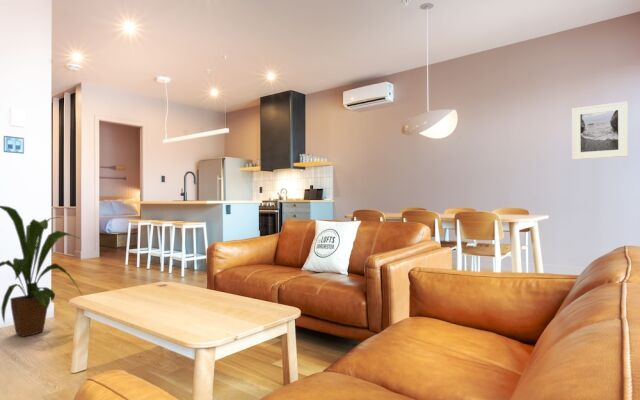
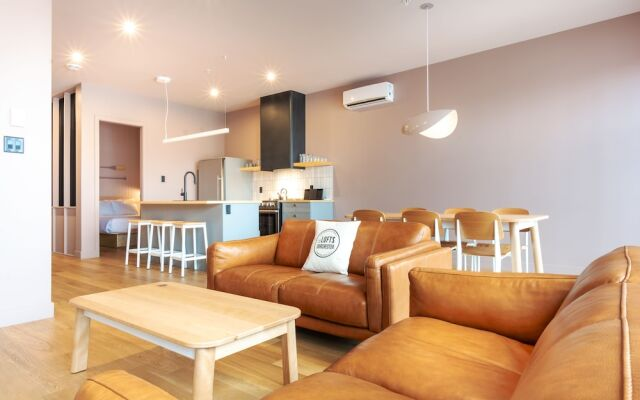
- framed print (598, 131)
- house plant (44, 269)
